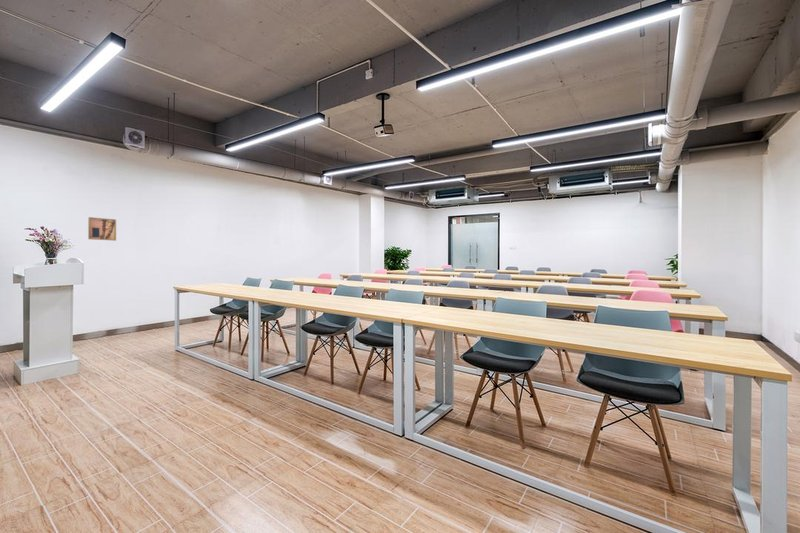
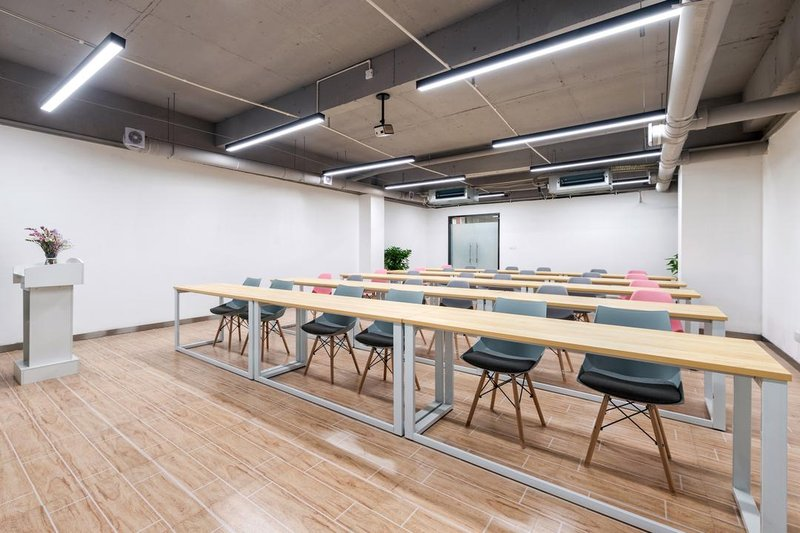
- wall art (102, 229)
